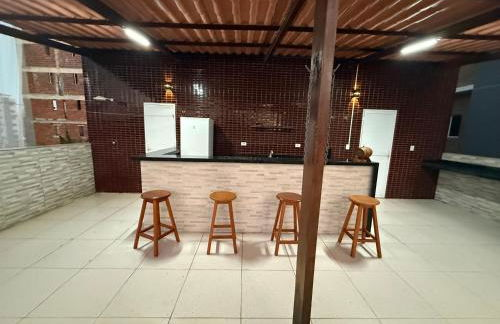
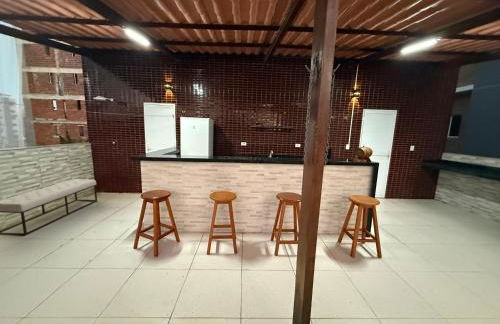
+ bench (54, 200)
